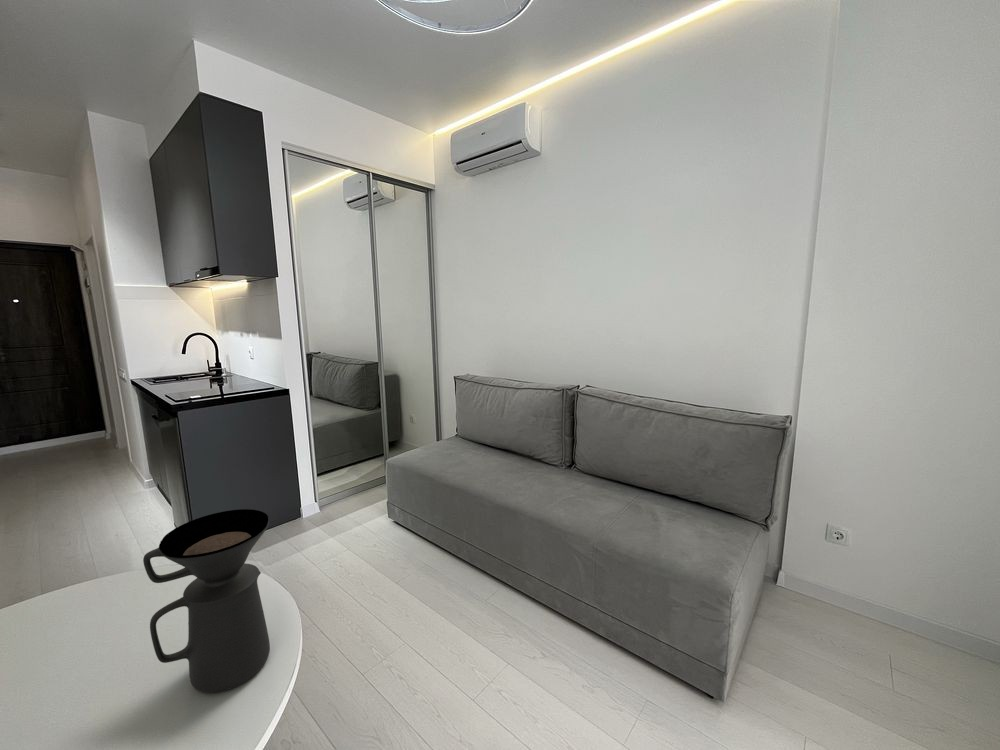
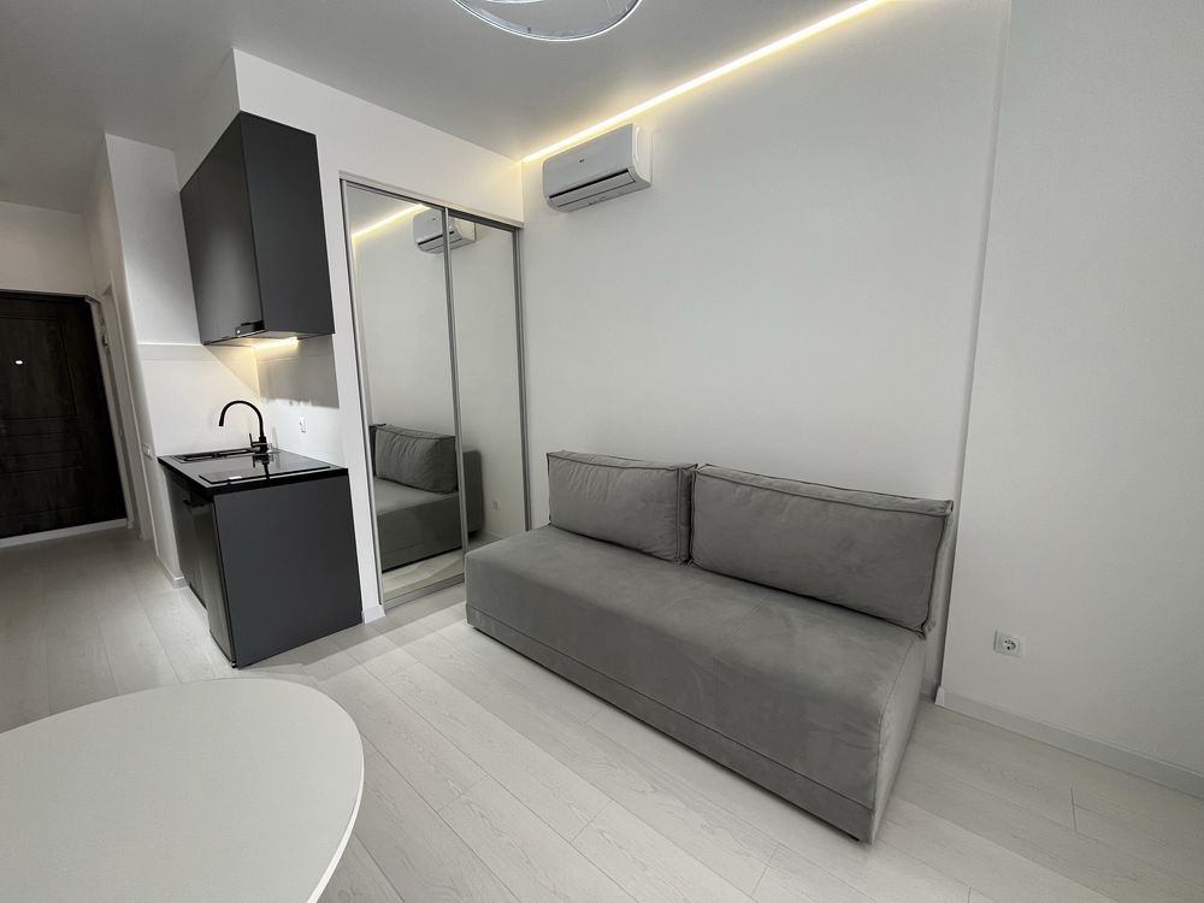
- coffee maker (224, 599)
